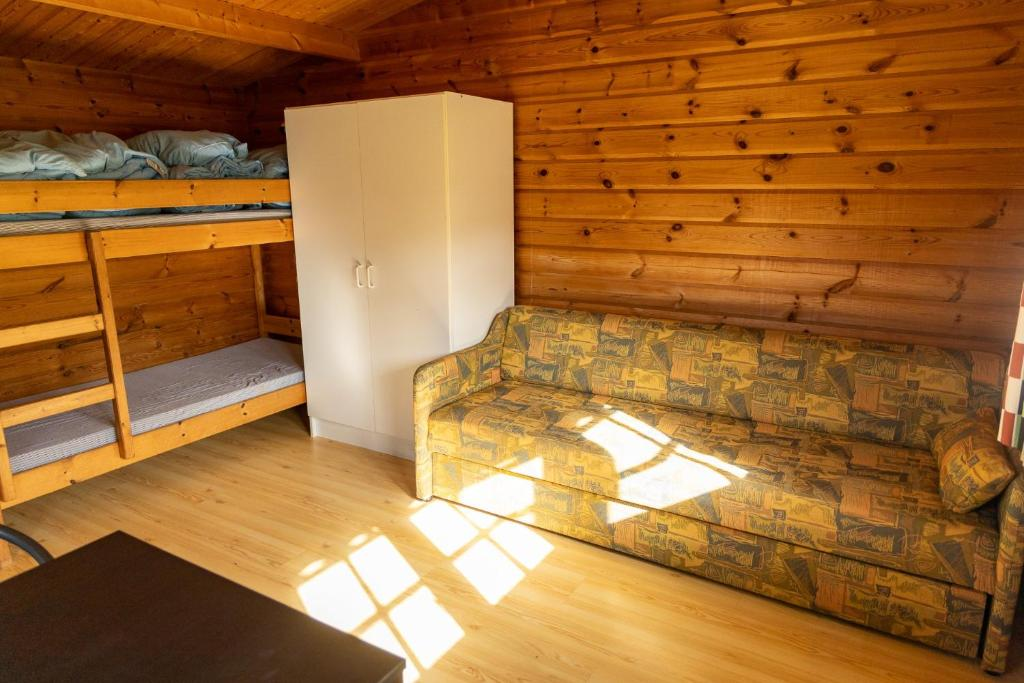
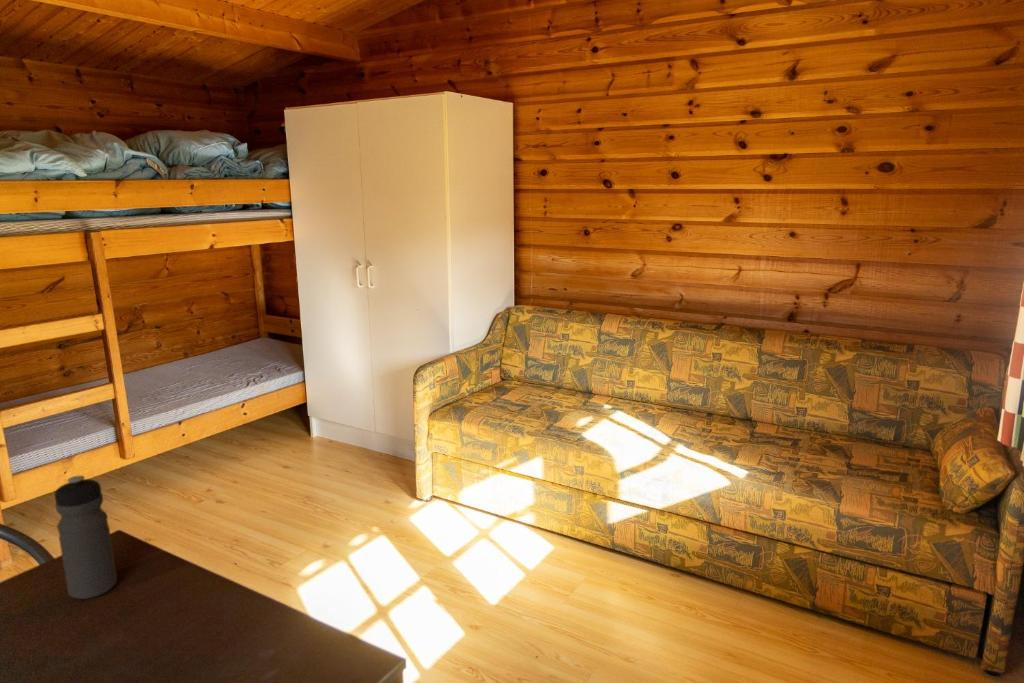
+ water bottle (84, 533)
